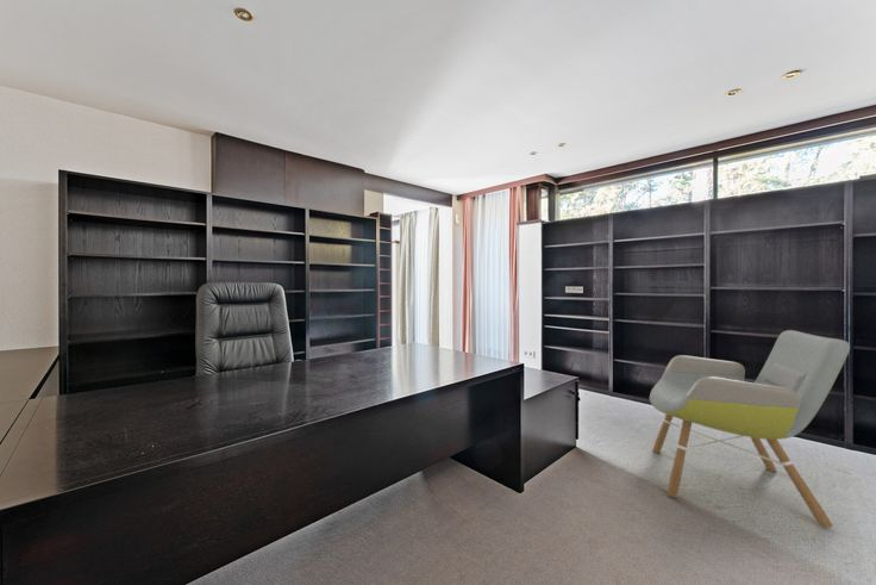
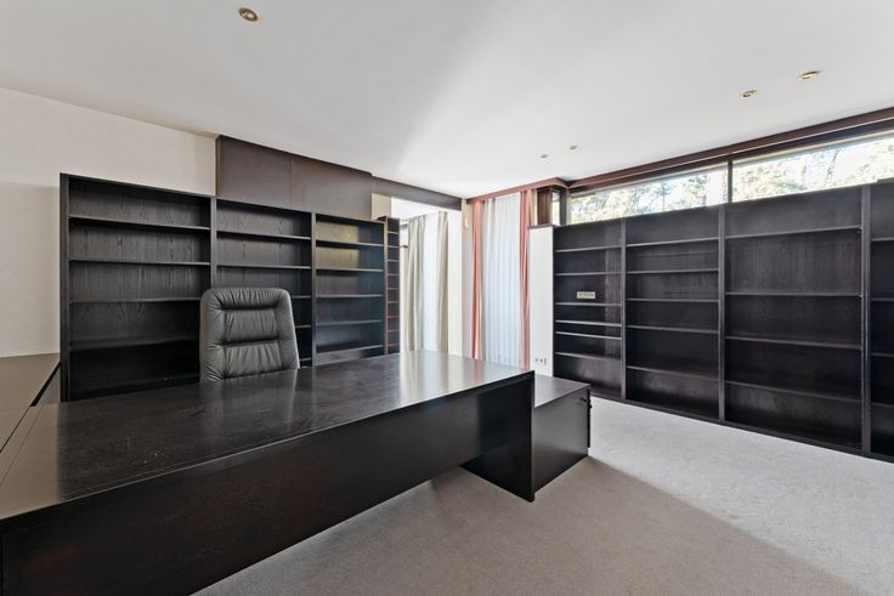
- armchair (734, 407)
